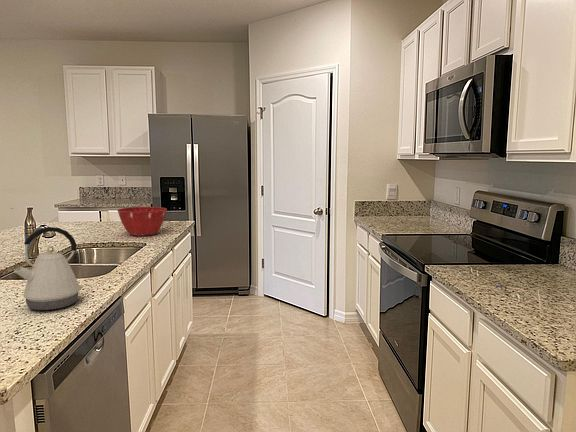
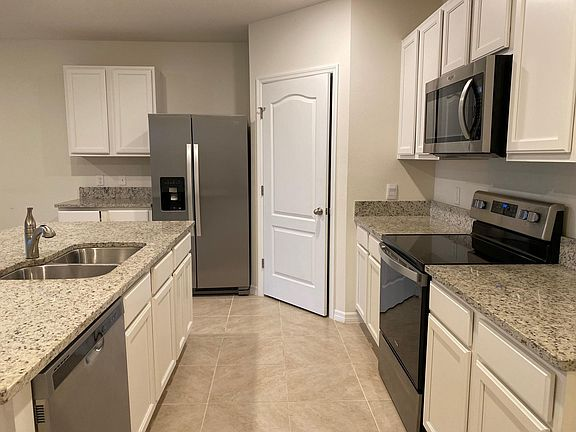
- mixing bowl (143, 221)
- kettle (49, 266)
